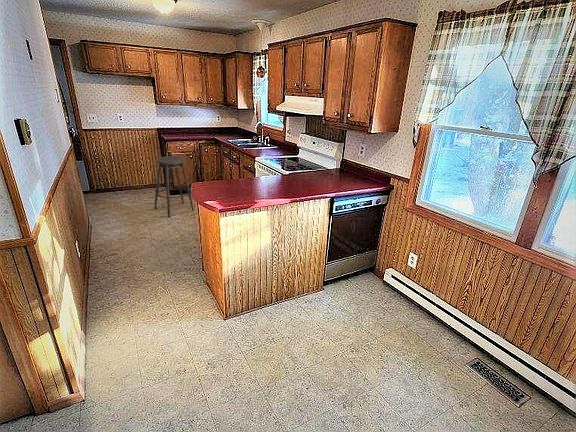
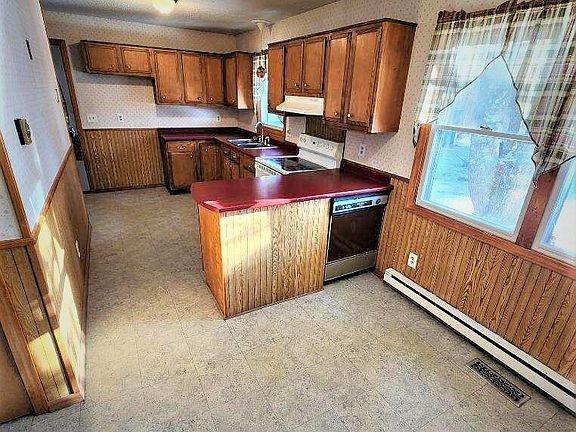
- stool (173, 182)
